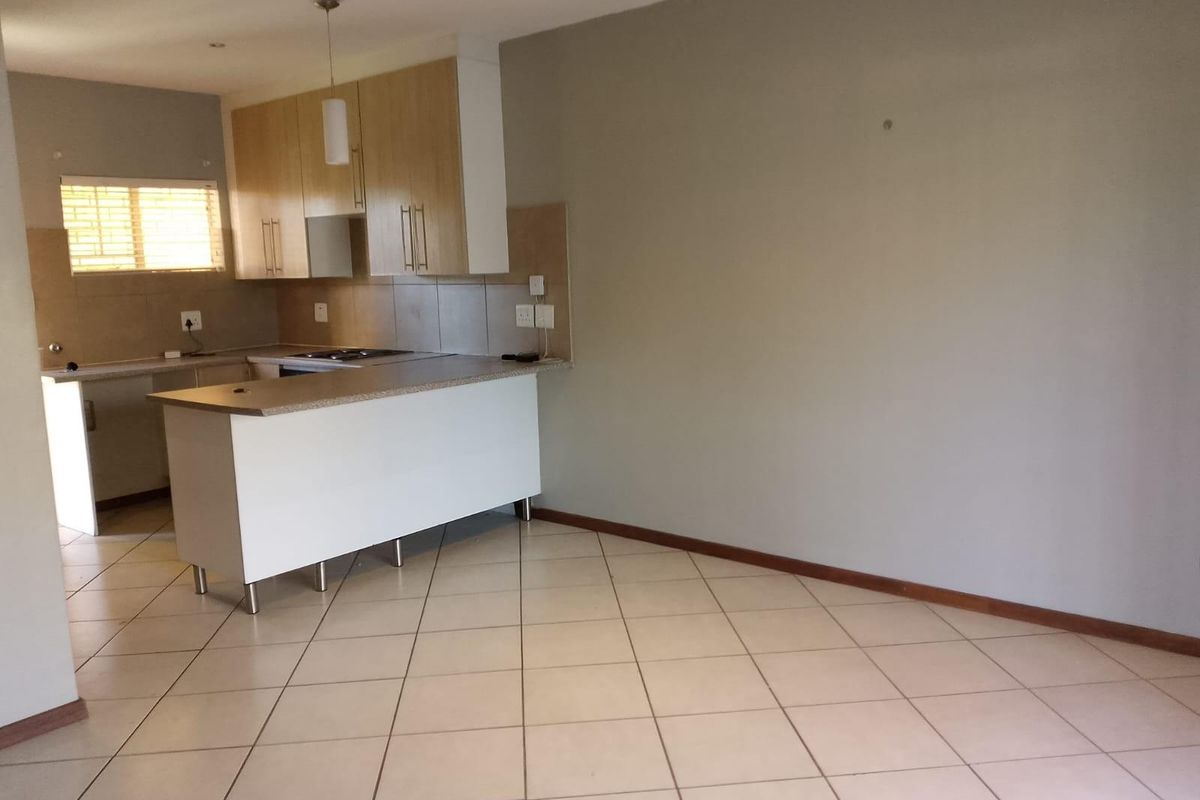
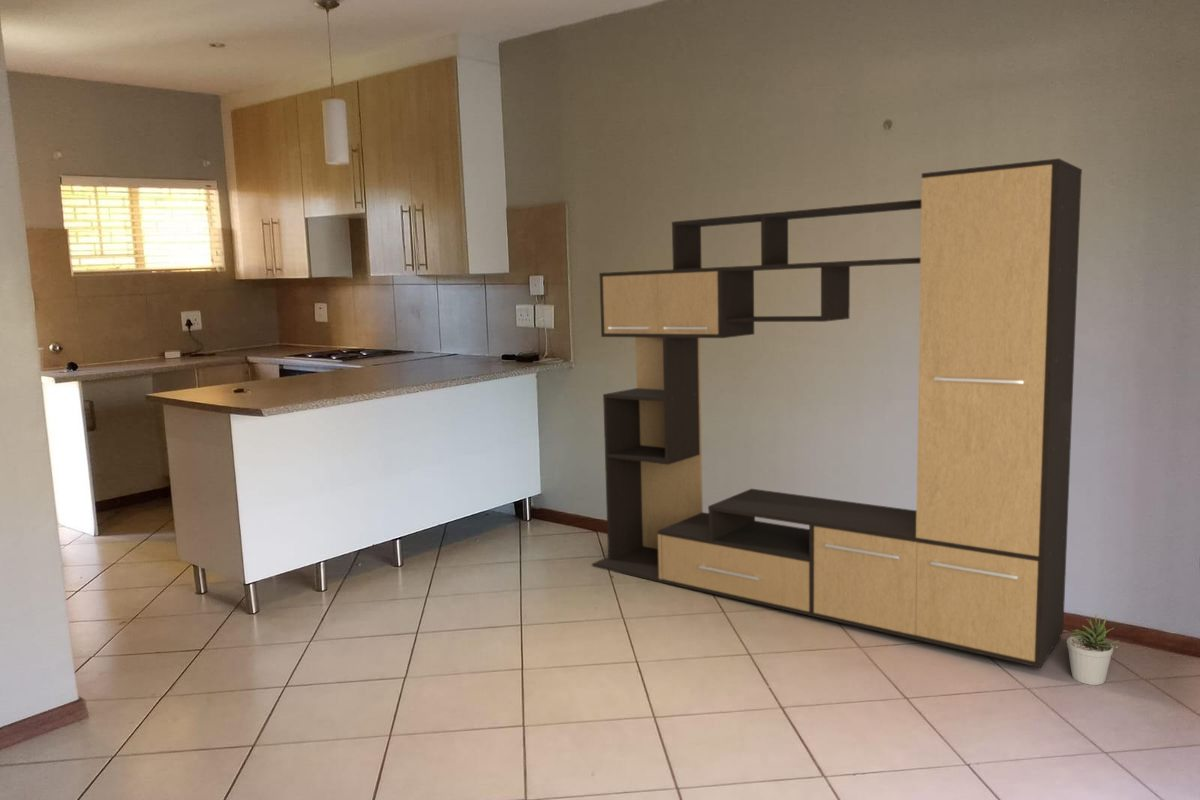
+ potted plant (1091, 649)
+ media console (753, 334)
